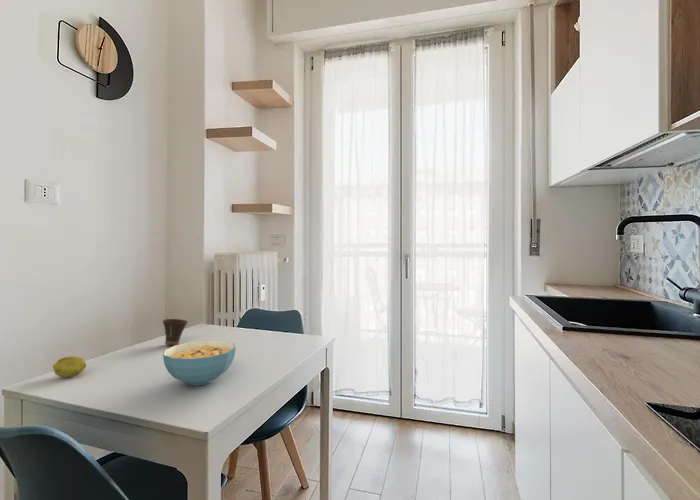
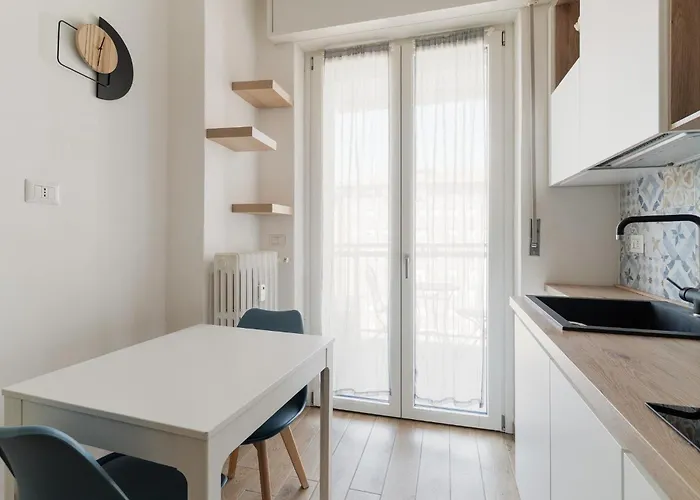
- cup (175, 331)
- cereal bowl (200, 365)
- fruit (68, 366)
